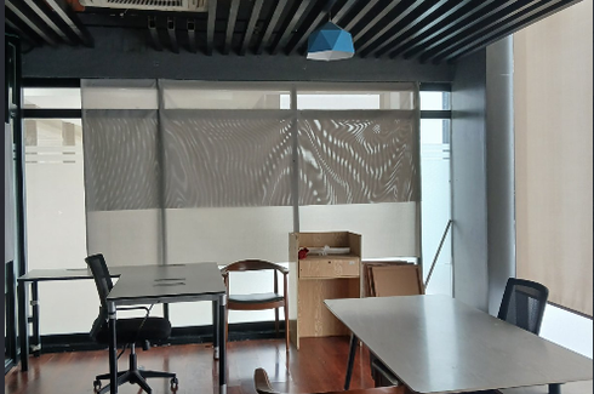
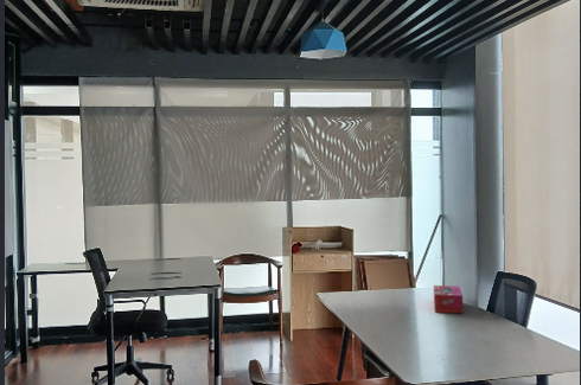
+ tissue box (447, 299)
